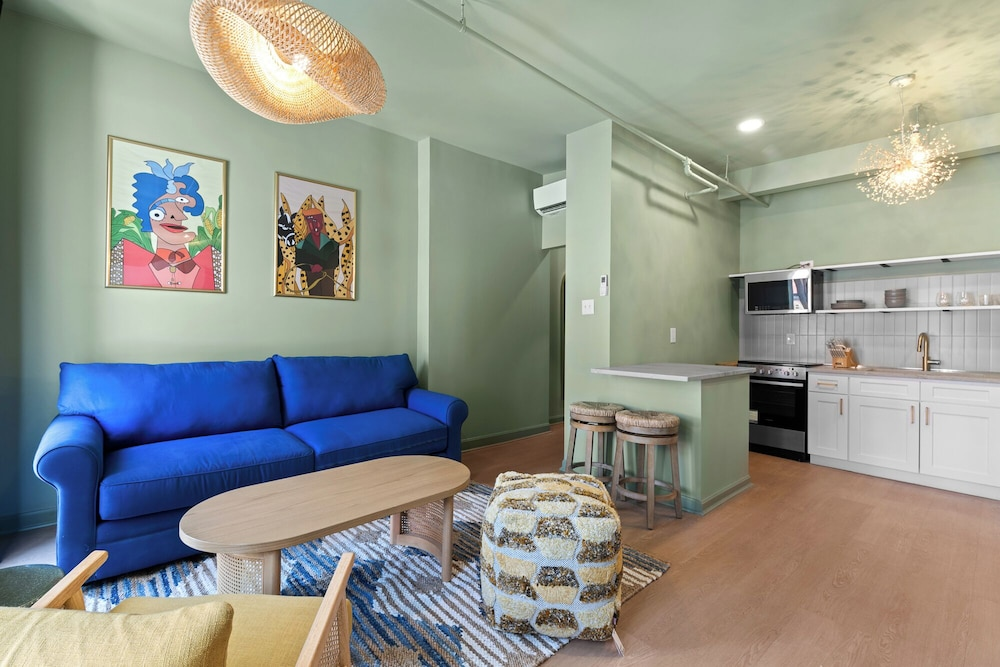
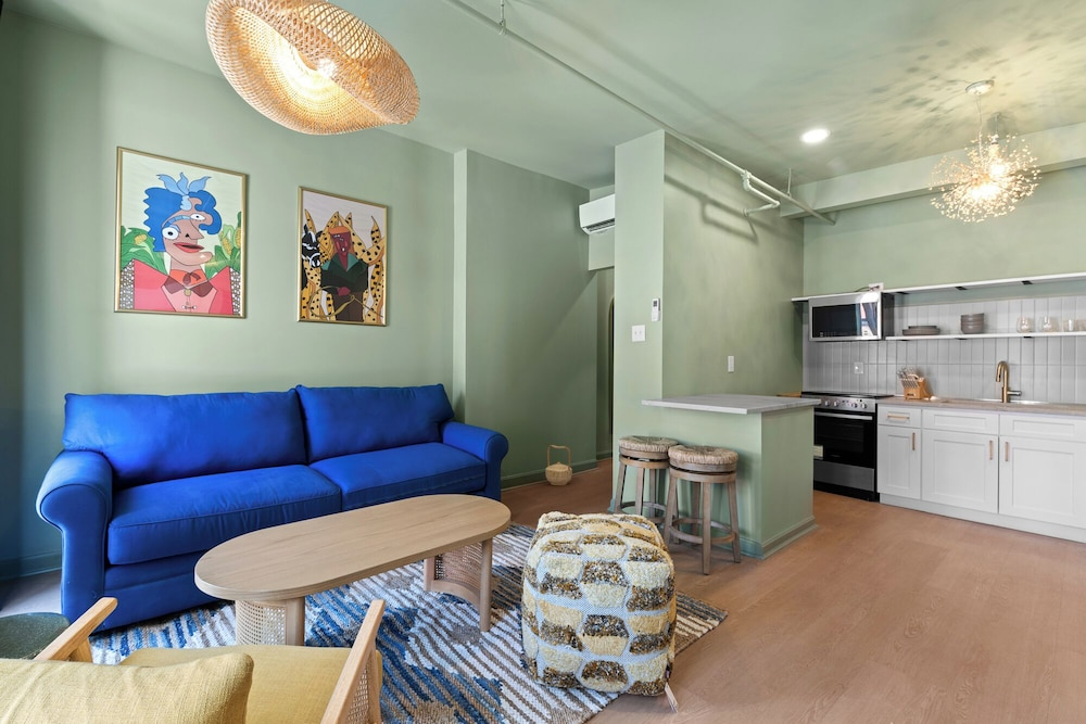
+ basket (558, 463)
